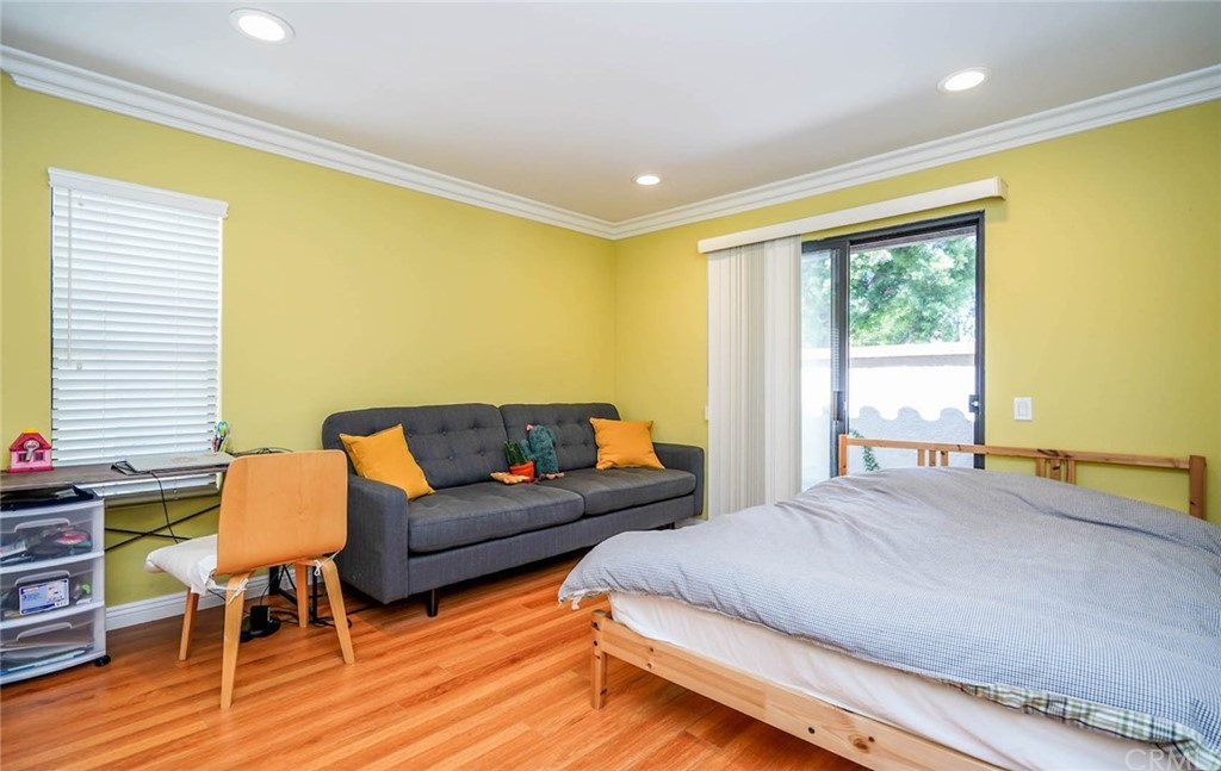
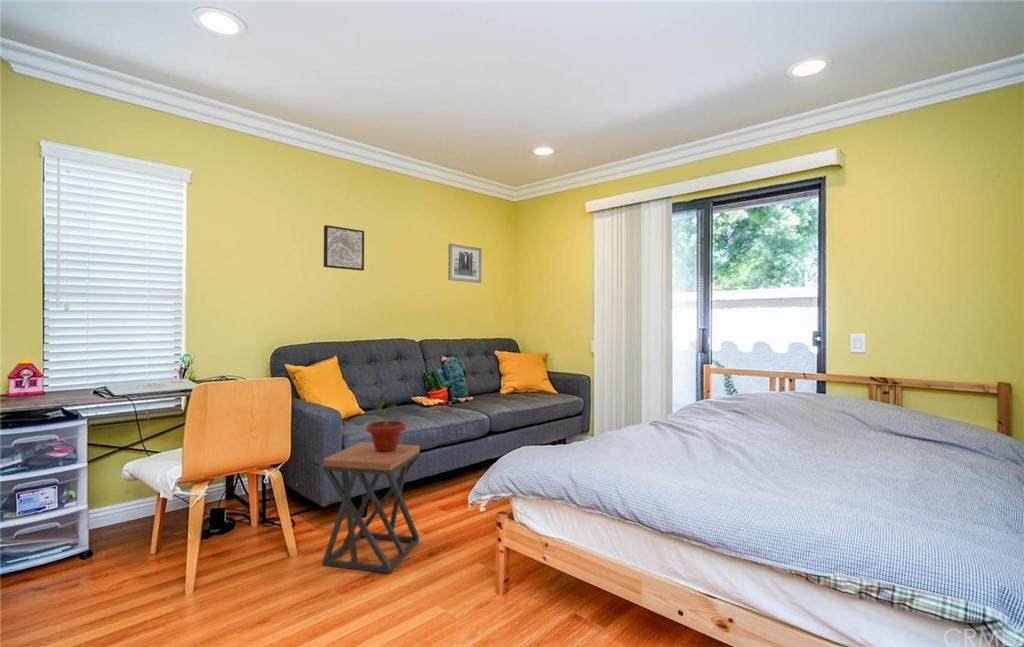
+ stool (373, 501)
+ wall art (465, 263)
+ wall art (344, 248)
+ potted plant (384, 419)
